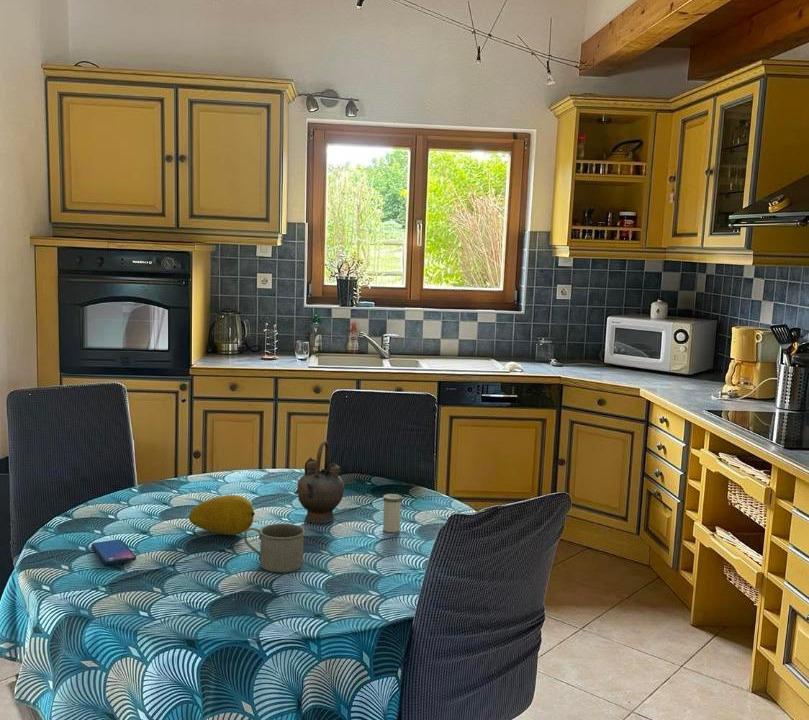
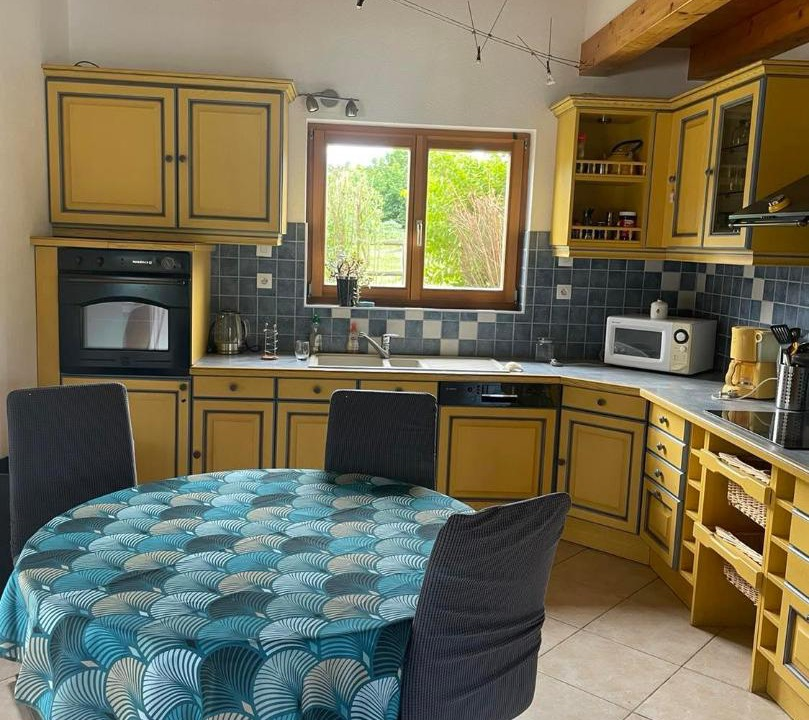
- fruit (221, 513)
- smartphone (113, 551)
- mug (277, 547)
- teapot (318, 481)
- salt shaker (392, 513)
